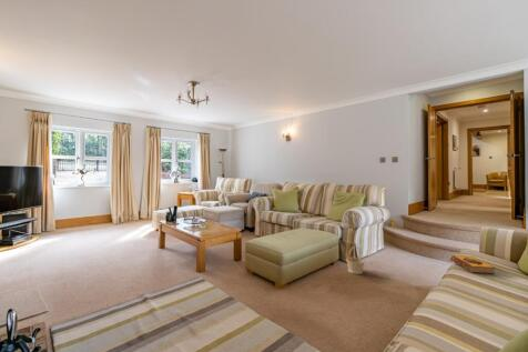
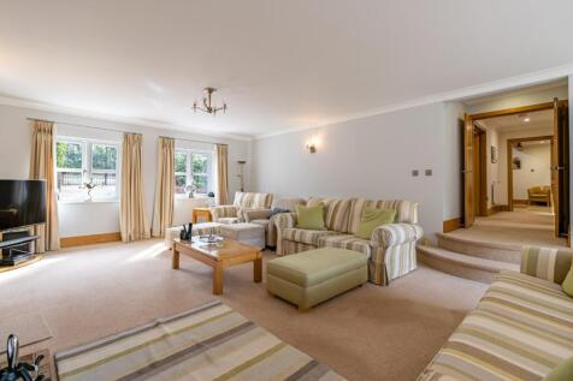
- basket (355, 259)
- hardback book (470, 263)
